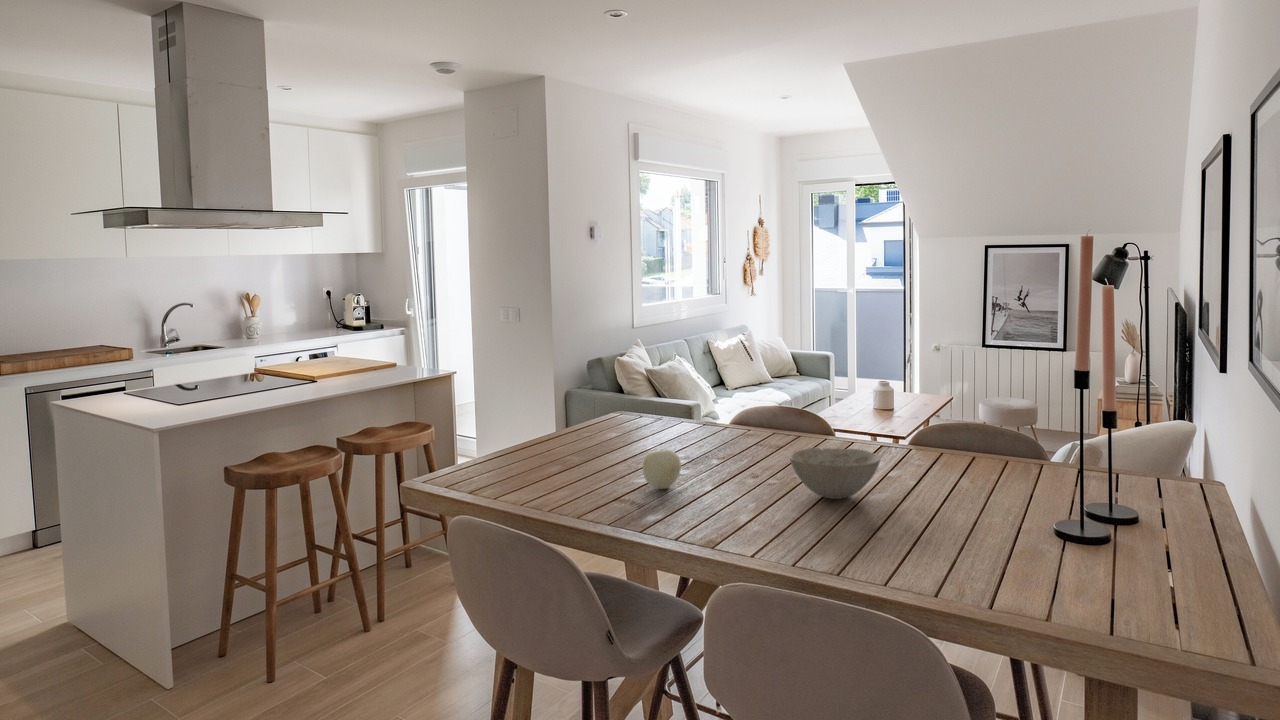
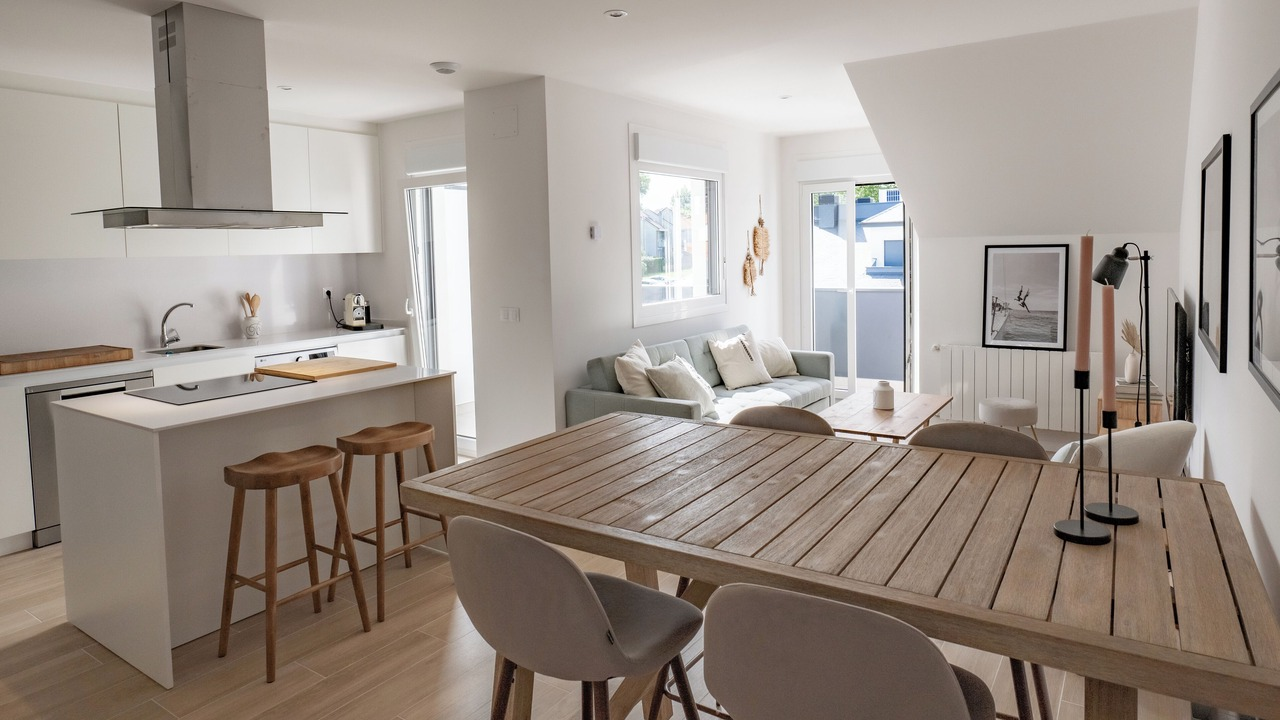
- fruit (662, 468)
- bowl (834, 476)
